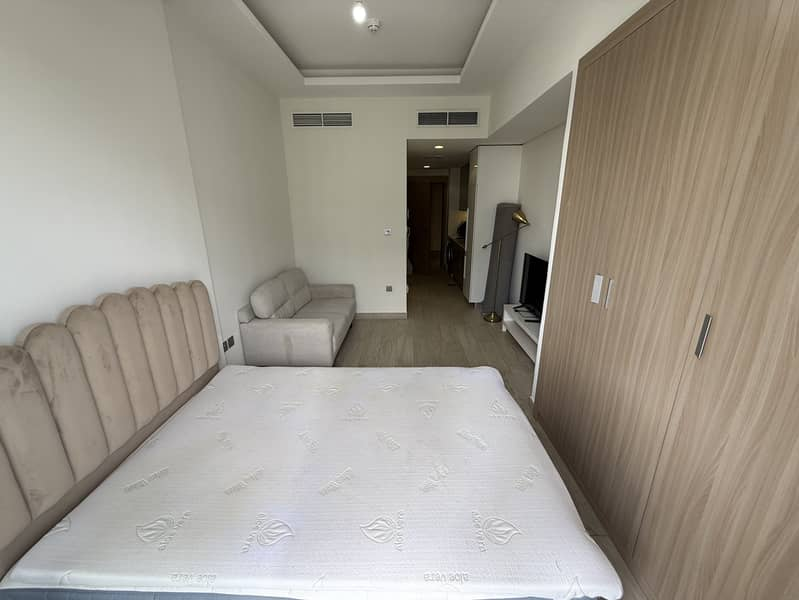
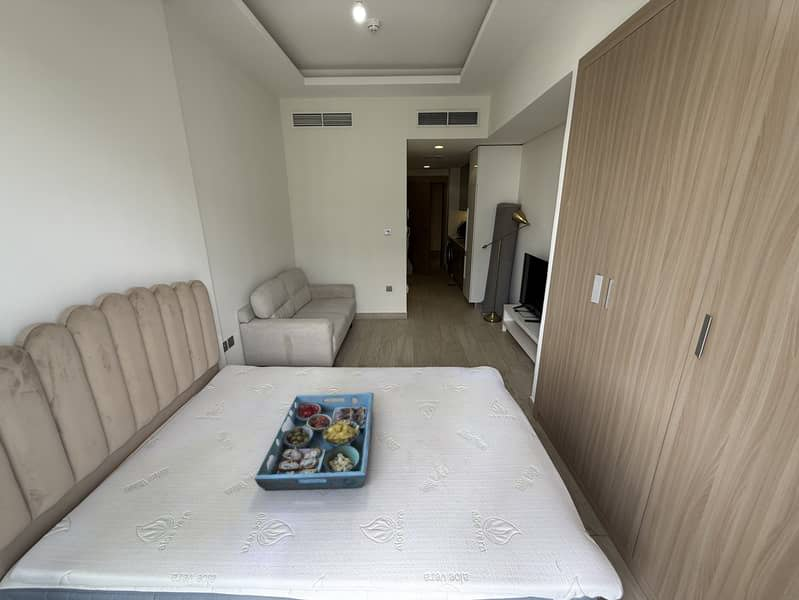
+ serving tray (325, 434)
